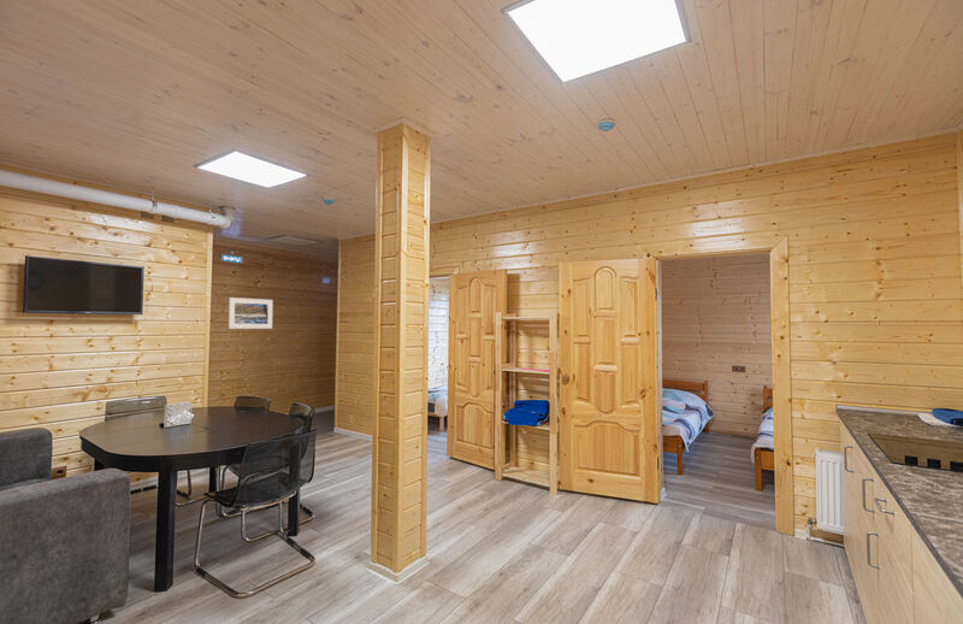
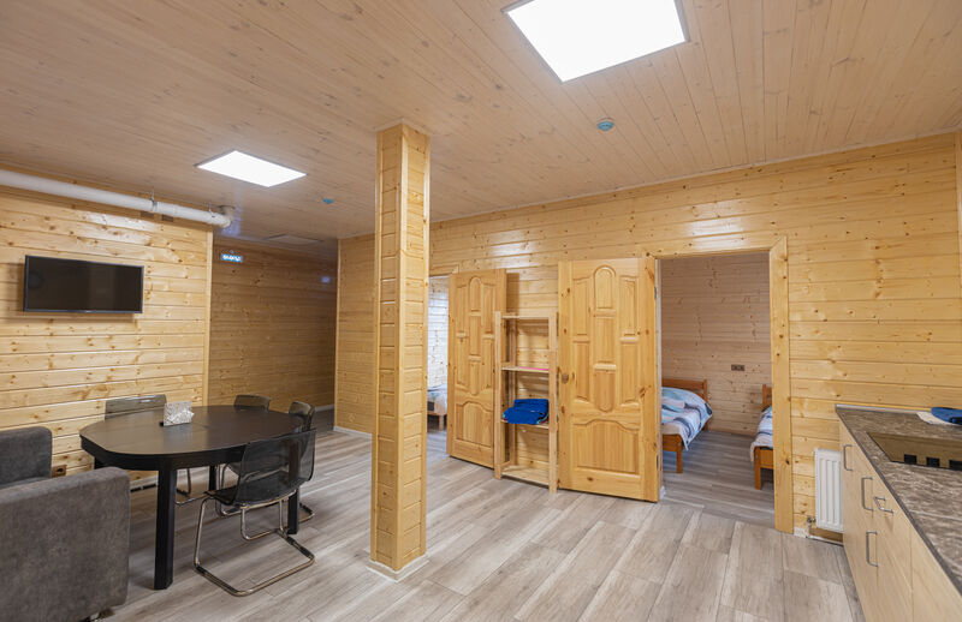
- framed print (252, 313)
